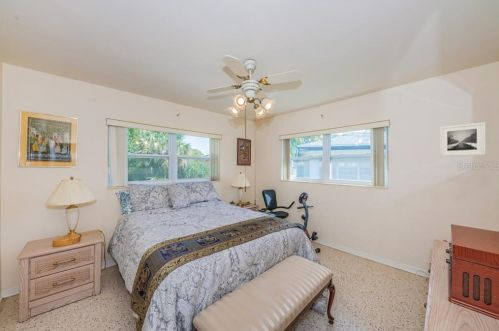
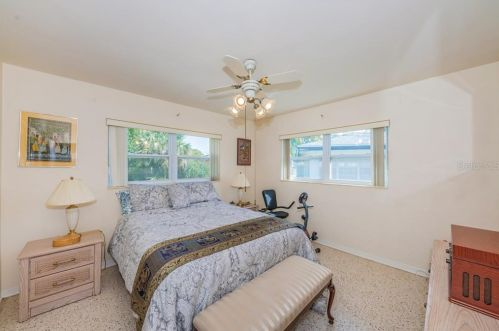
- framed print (461, 140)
